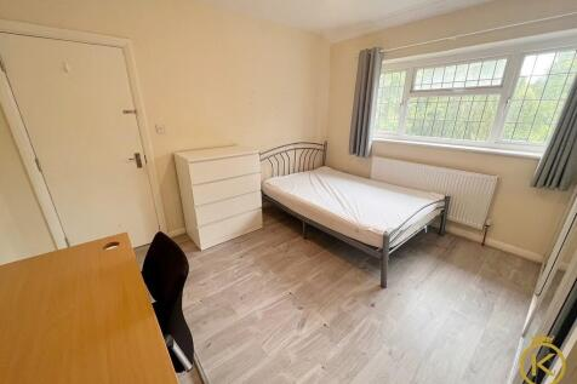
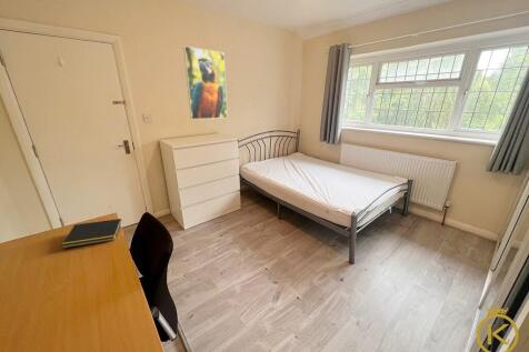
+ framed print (207, 86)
+ notepad (93, 232)
